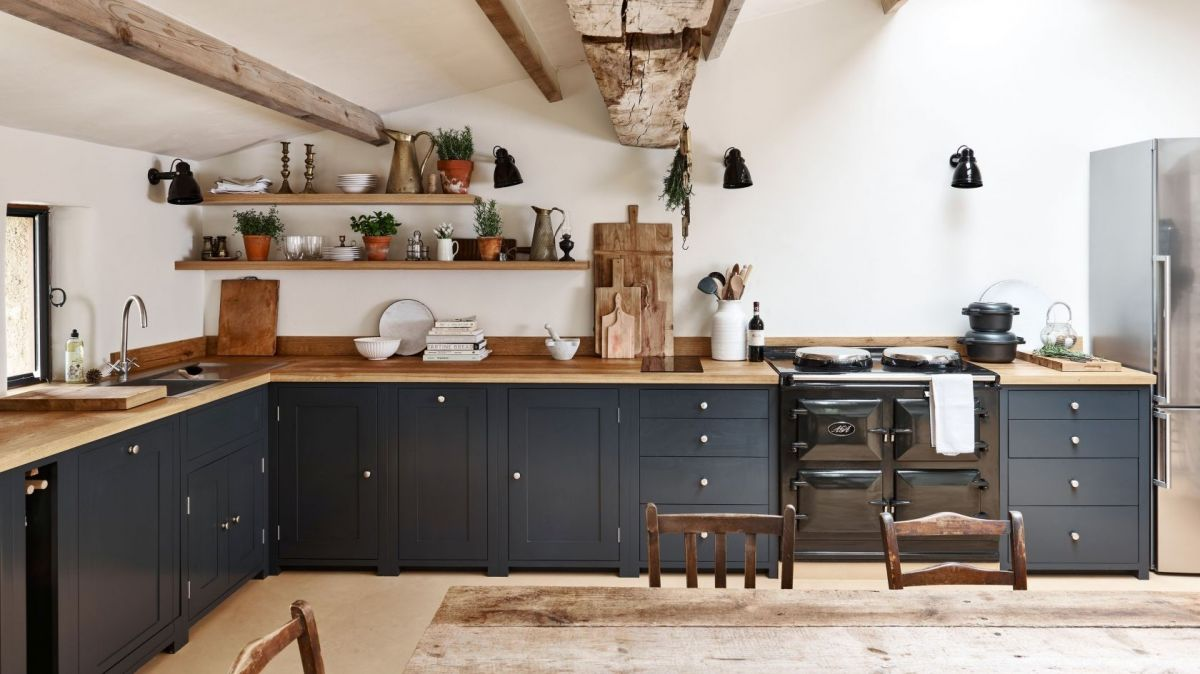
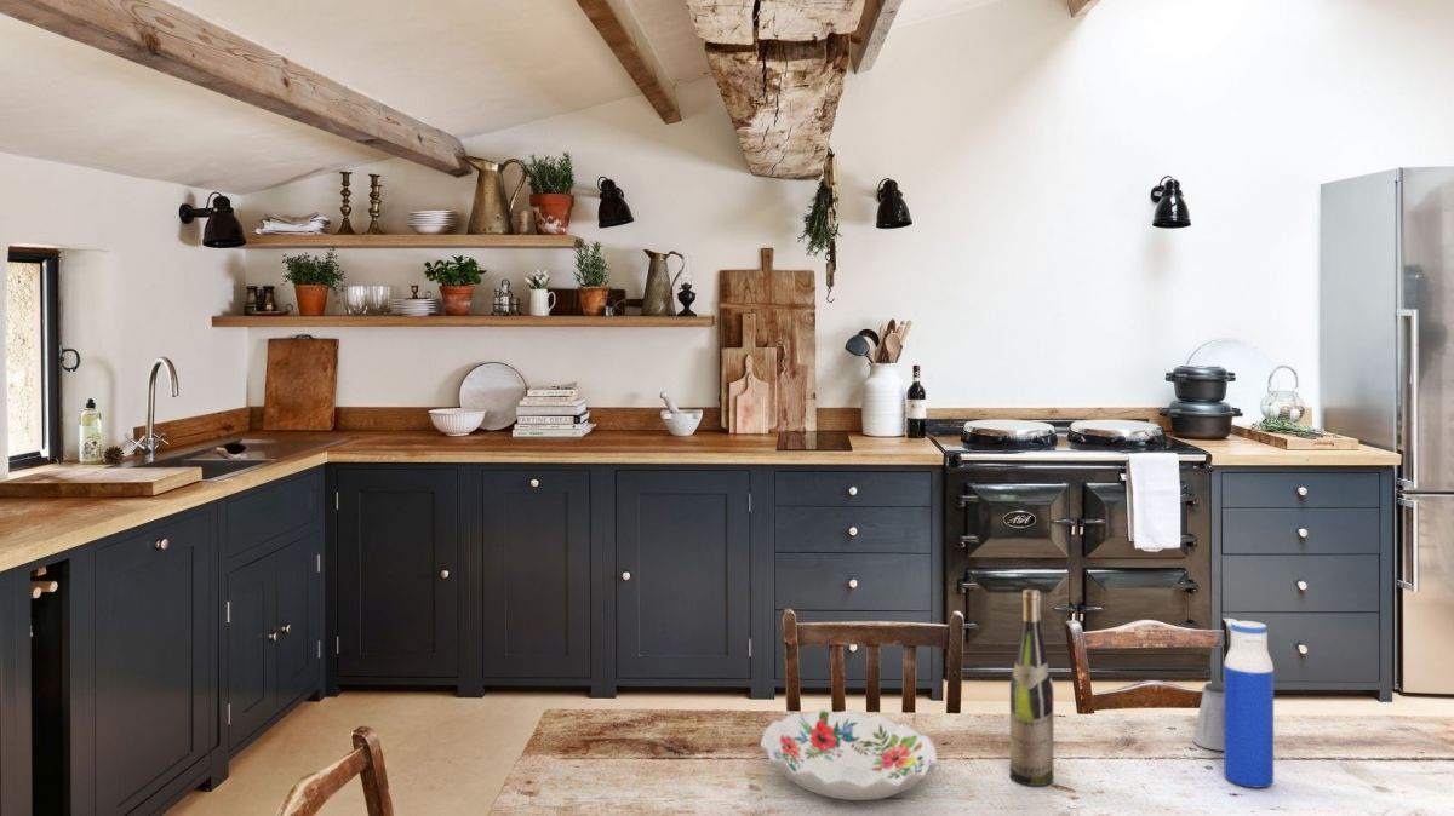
+ saltshaker (1215, 714)
+ water bottle (1248, 701)
+ wine bottle (1031, 684)
+ decorative bowl (848, 757)
